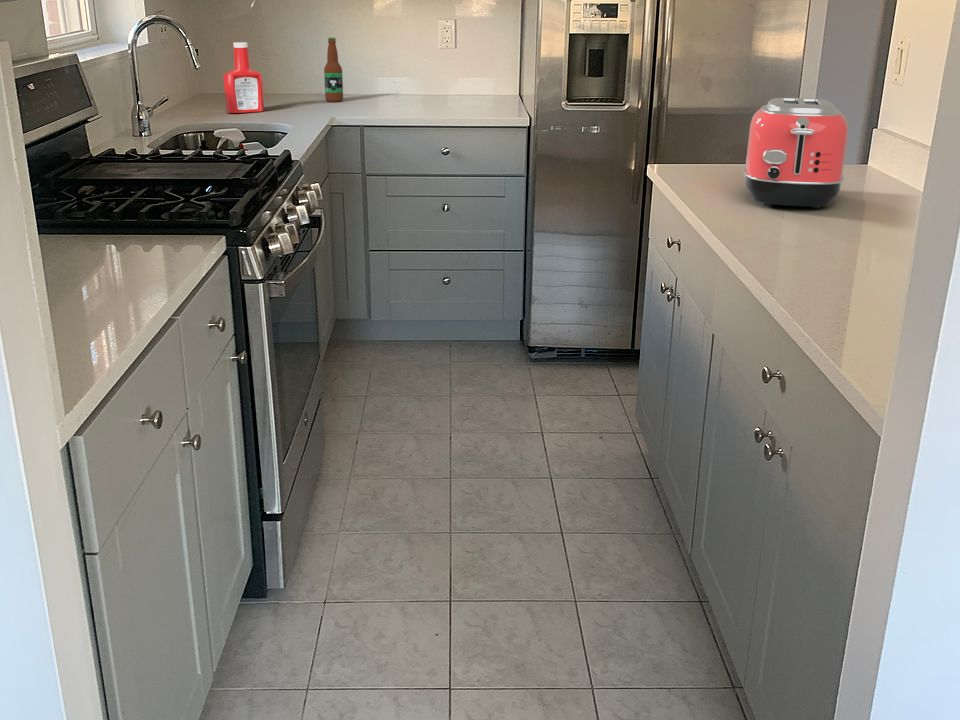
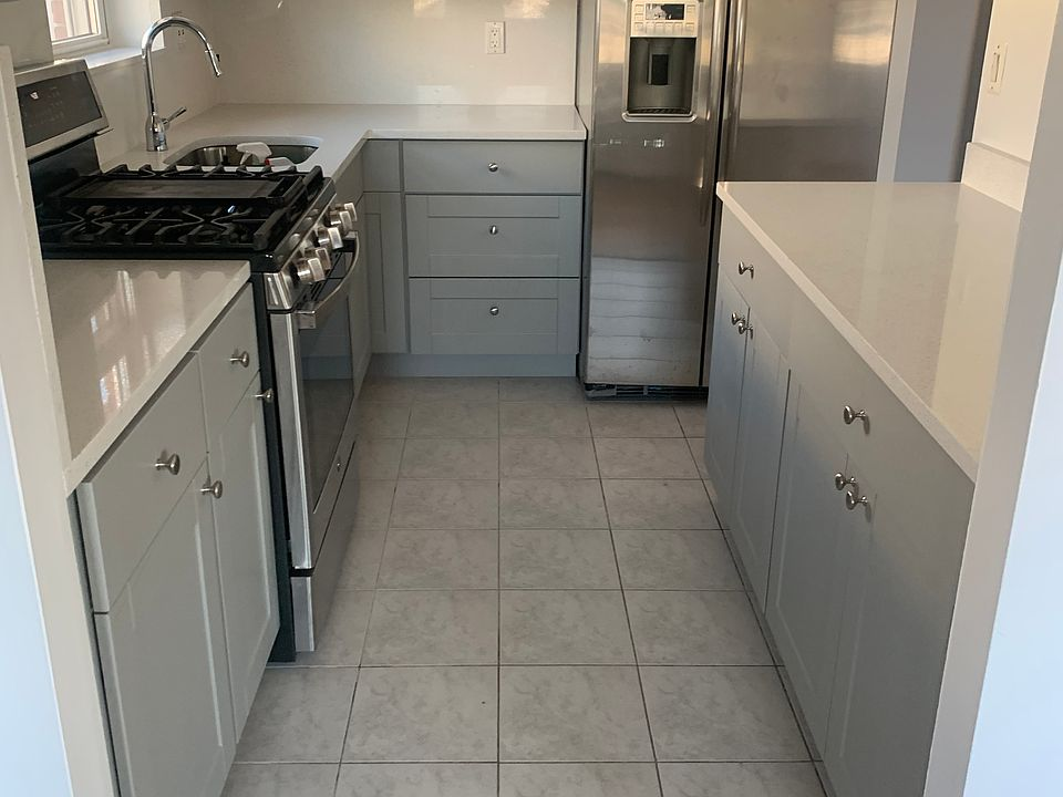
- soap bottle (242, 77)
- bottle (333, 69)
- toaster (795, 151)
